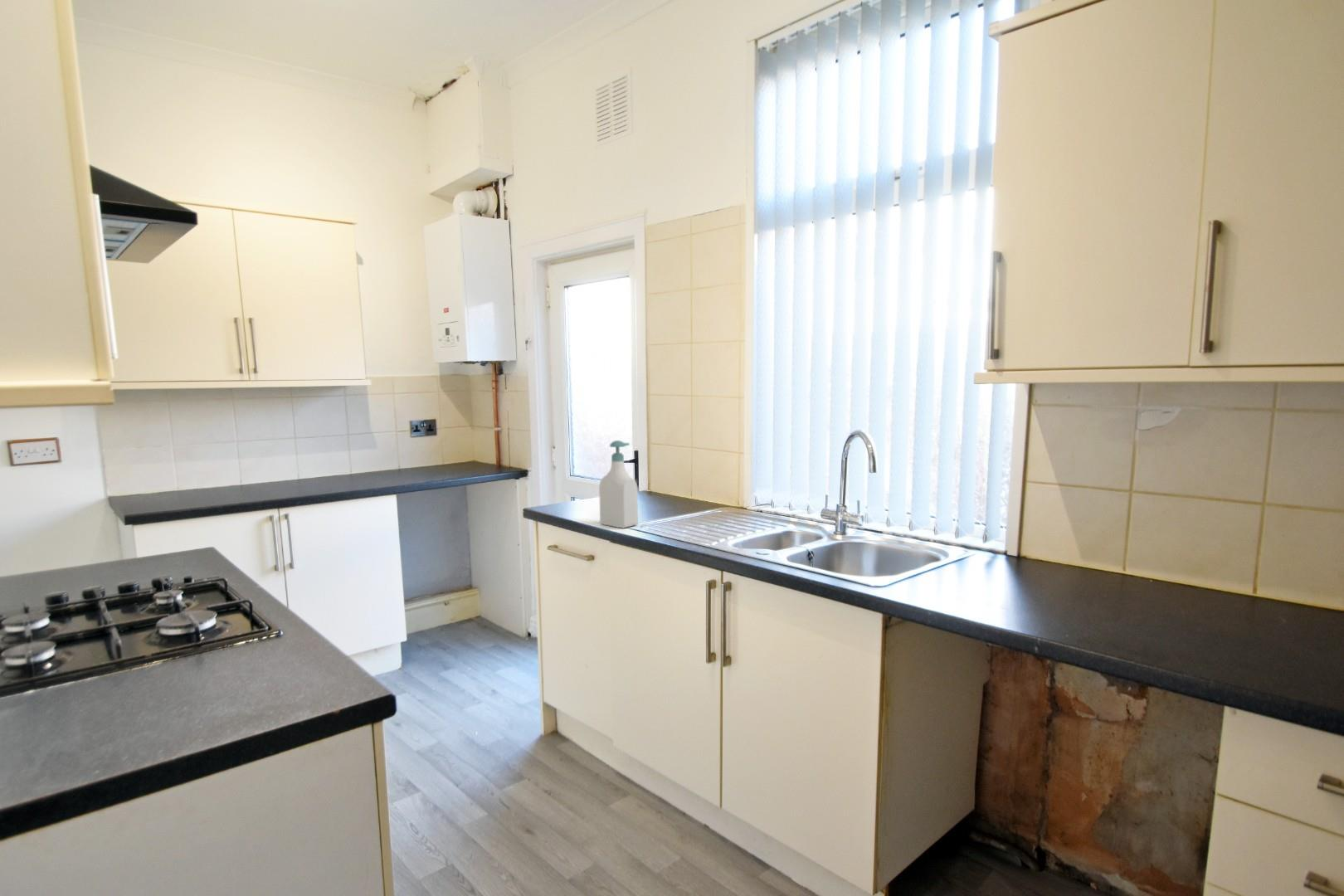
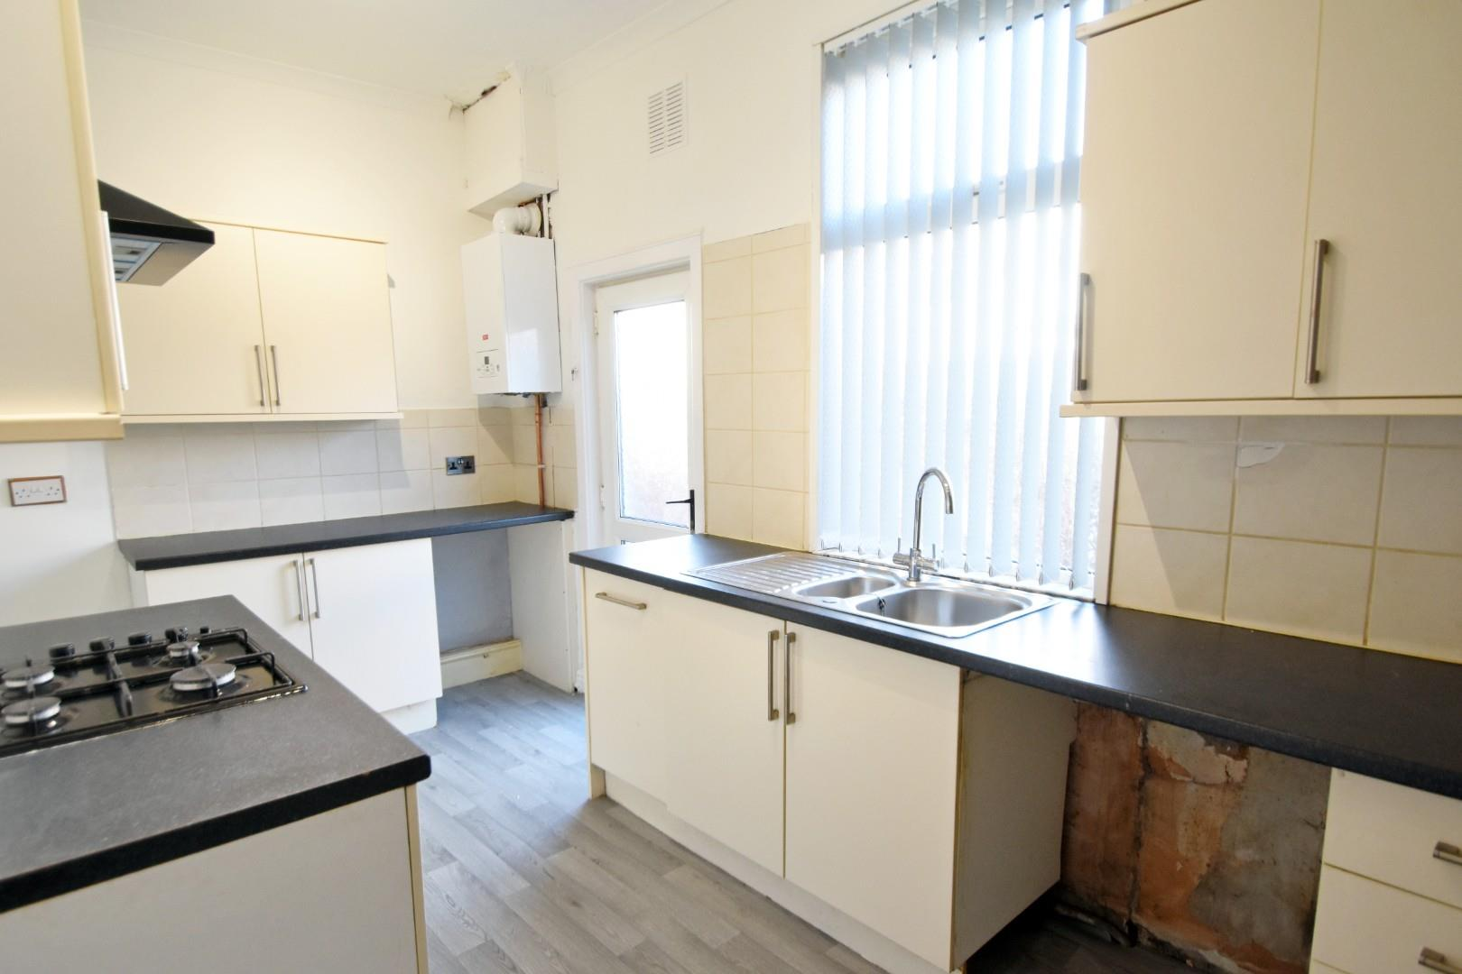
- soap bottle (620, 482)
